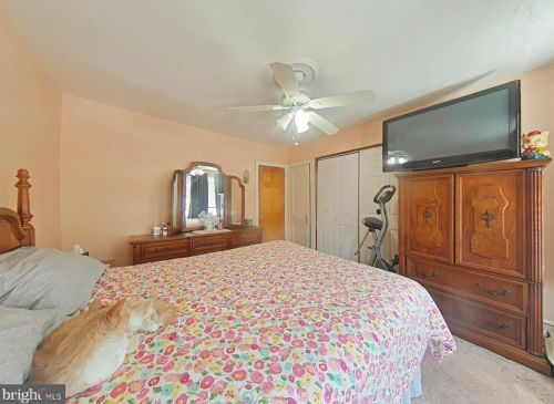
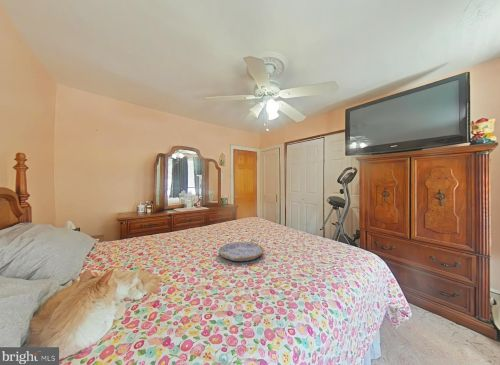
+ serving tray (241, 250)
